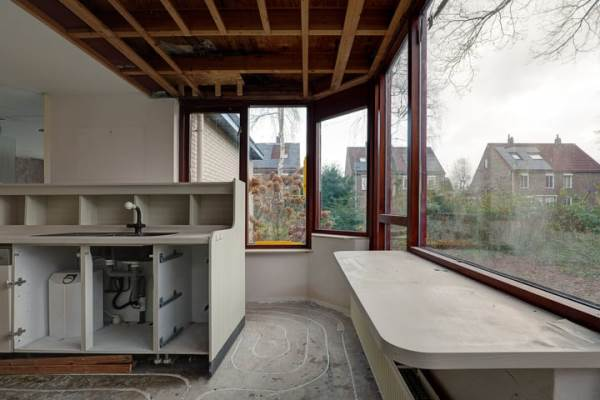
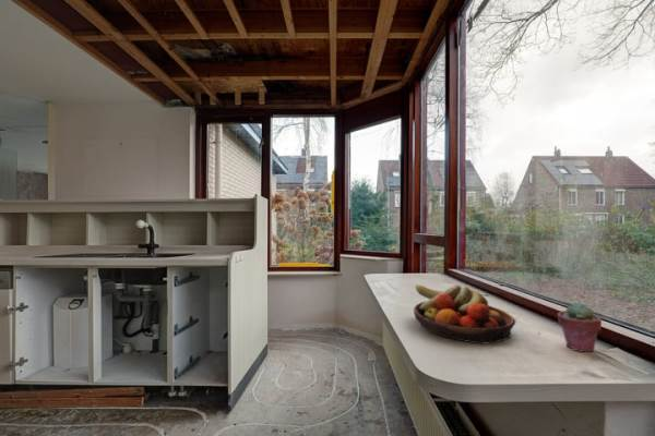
+ potted succulent (579, 325)
+ fruit bowl (460, 308)
